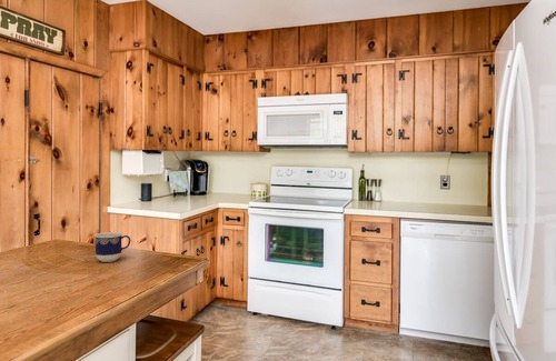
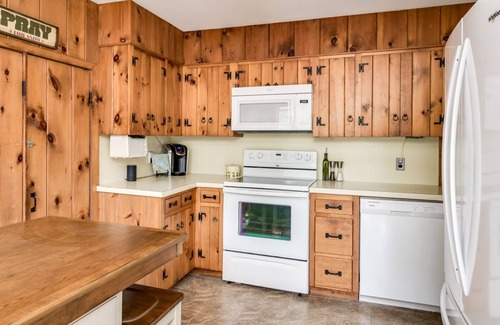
- cup (112, 247)
